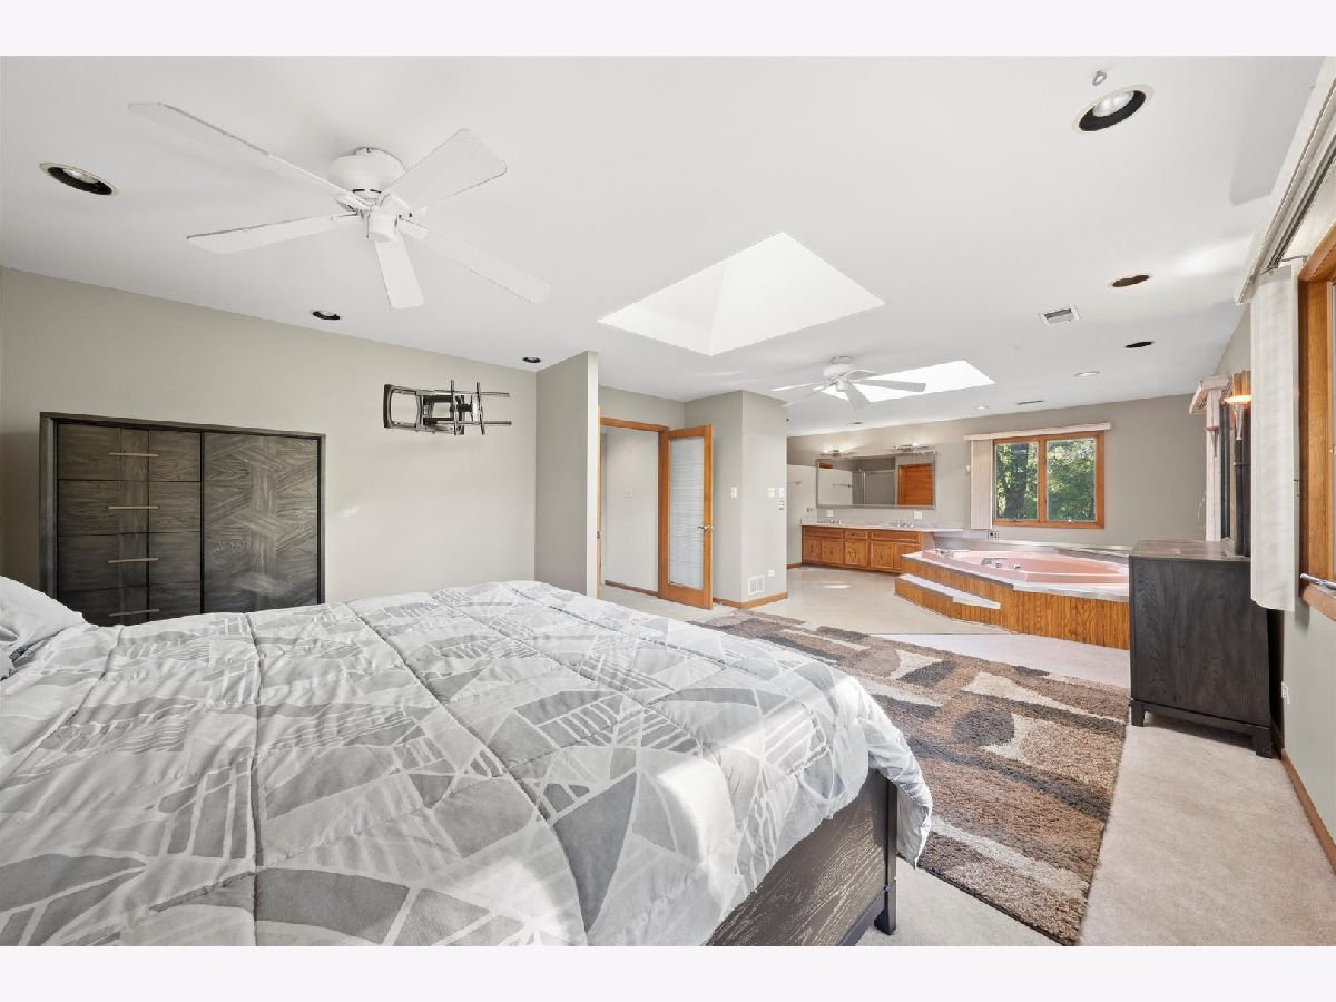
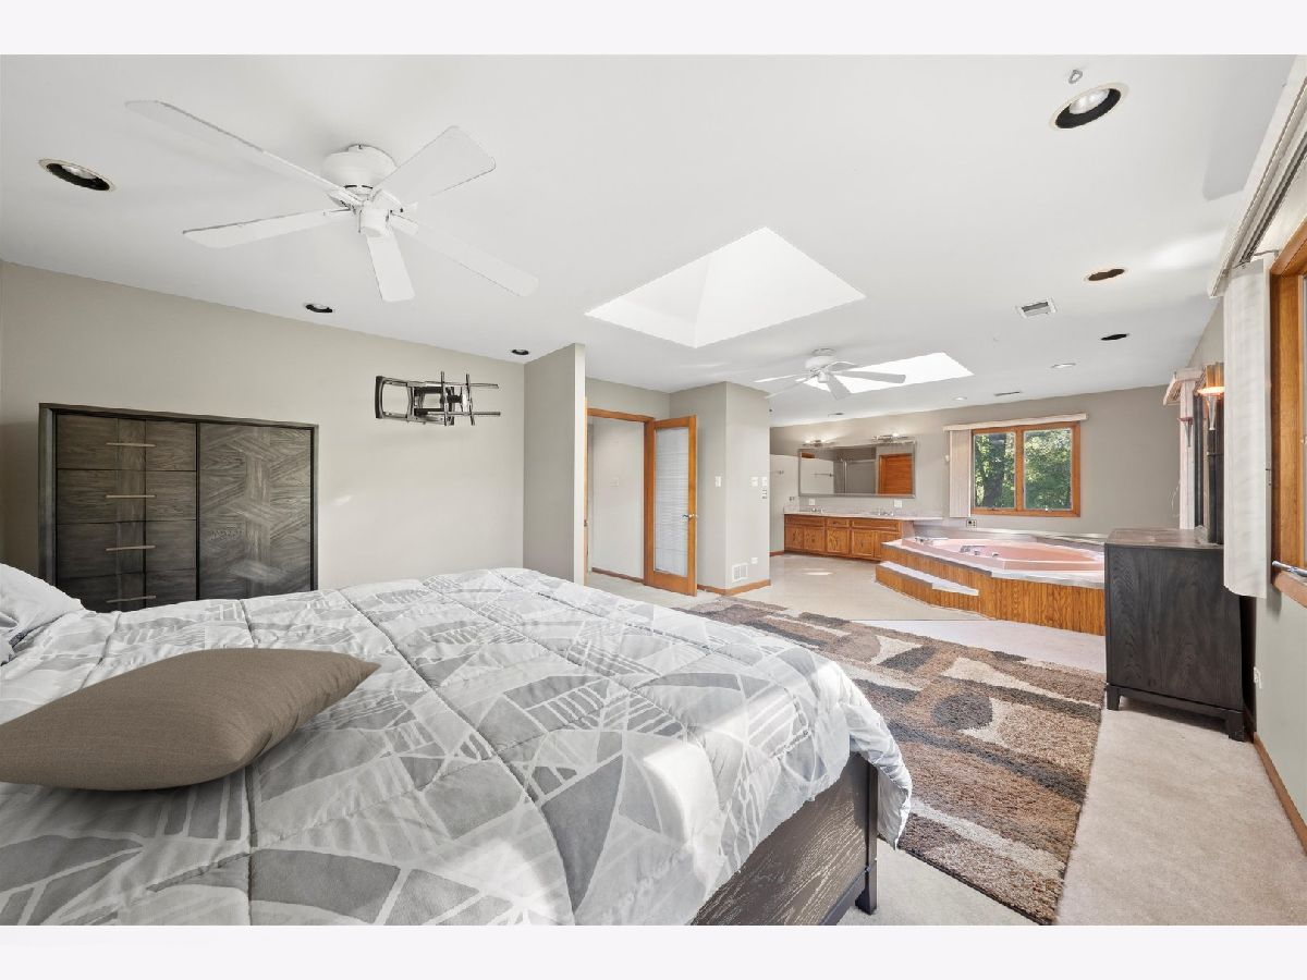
+ pillow (207, 706)
